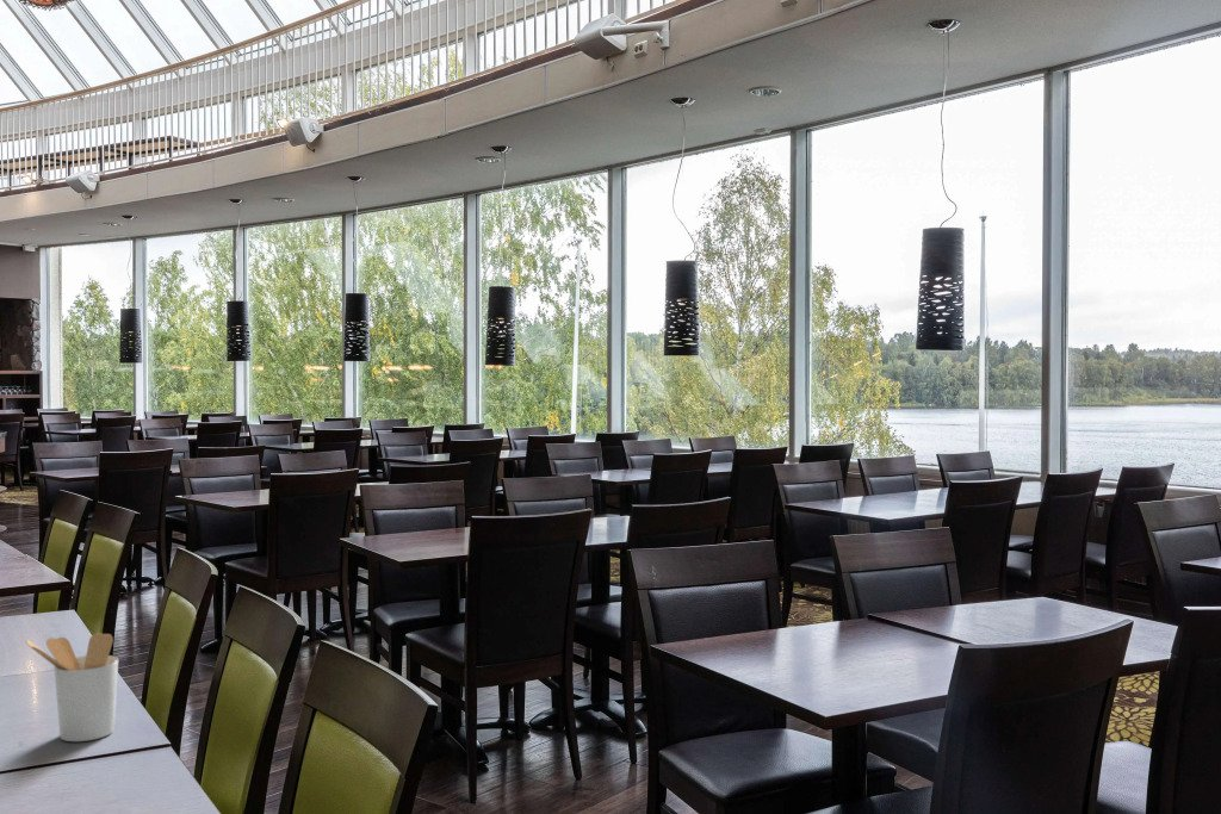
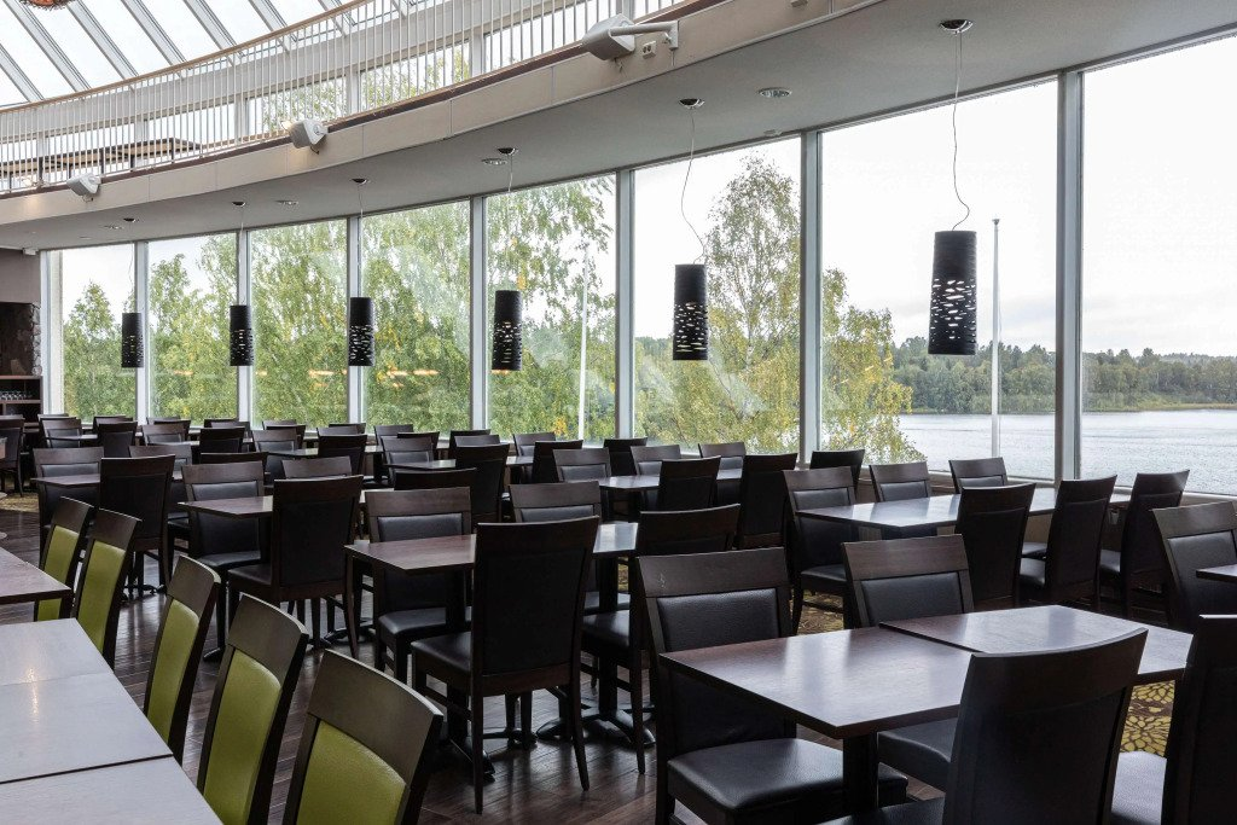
- utensil holder (72, 684)
